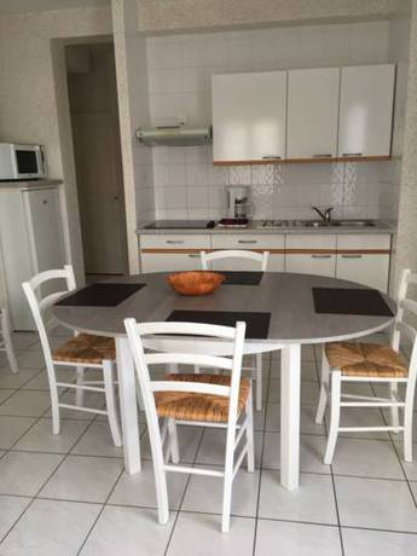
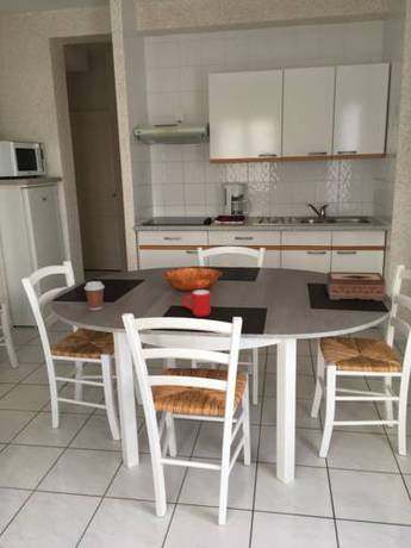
+ coffee cup (94, 295)
+ tissue box (354, 285)
+ mug (197, 303)
